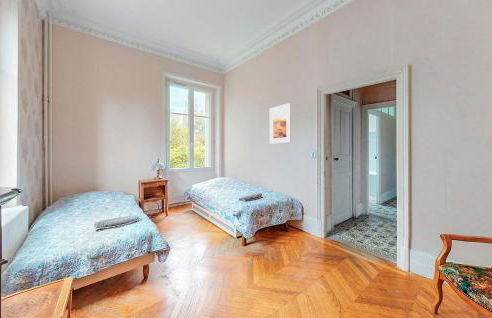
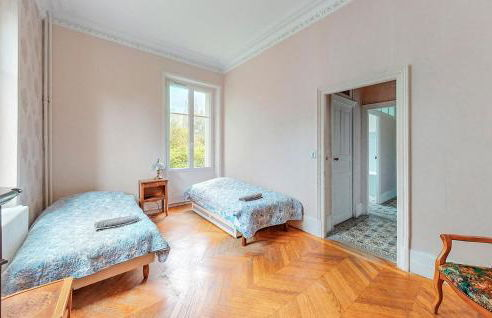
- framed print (279, 124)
